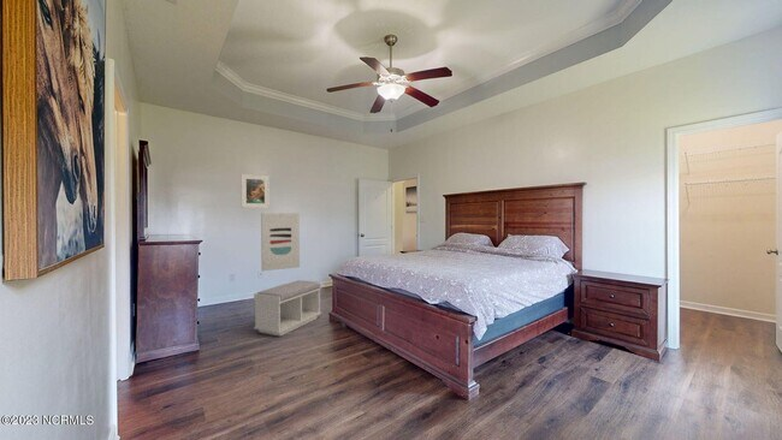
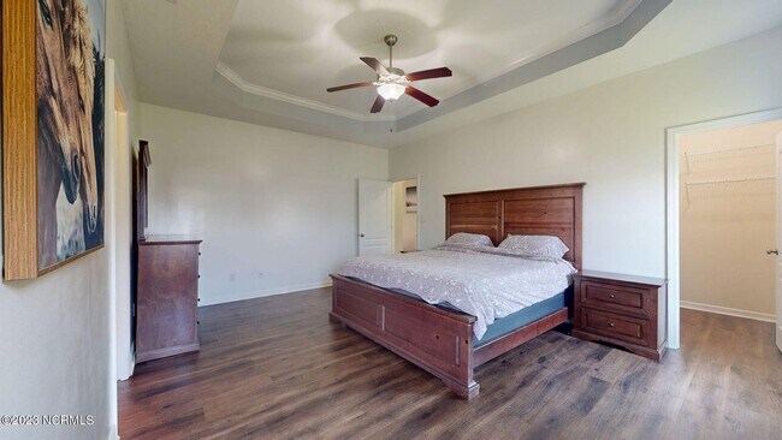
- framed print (255, 191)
- bench (290, 304)
- wall art (280, 240)
